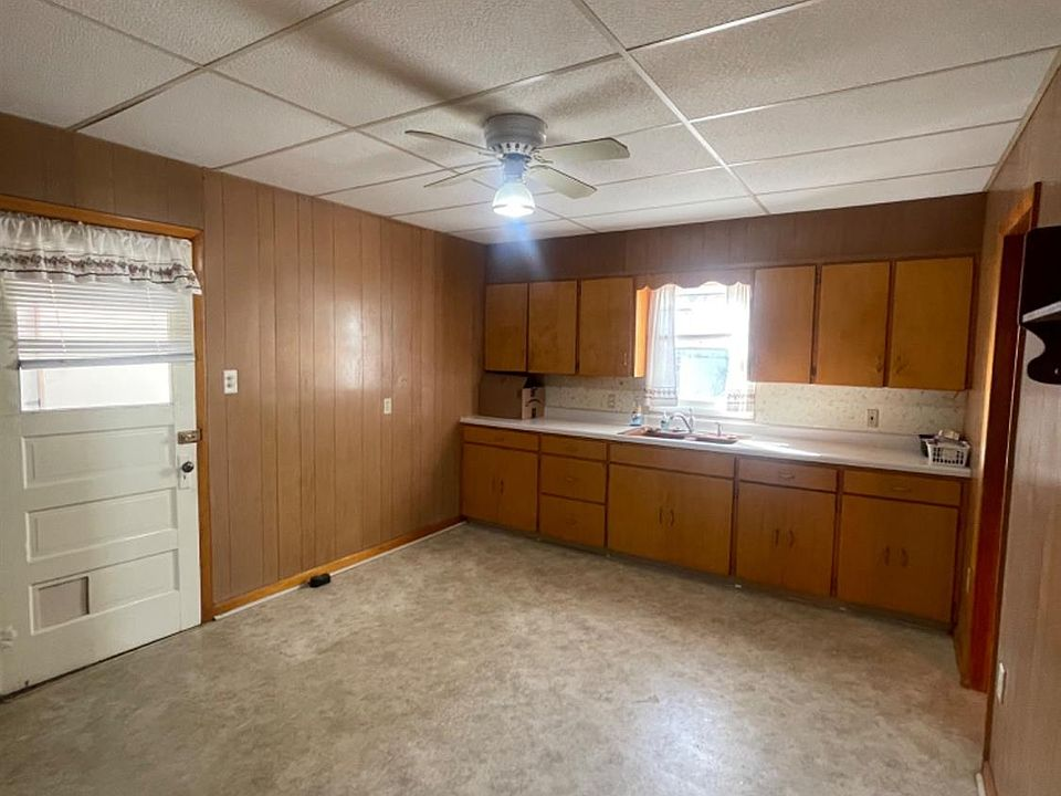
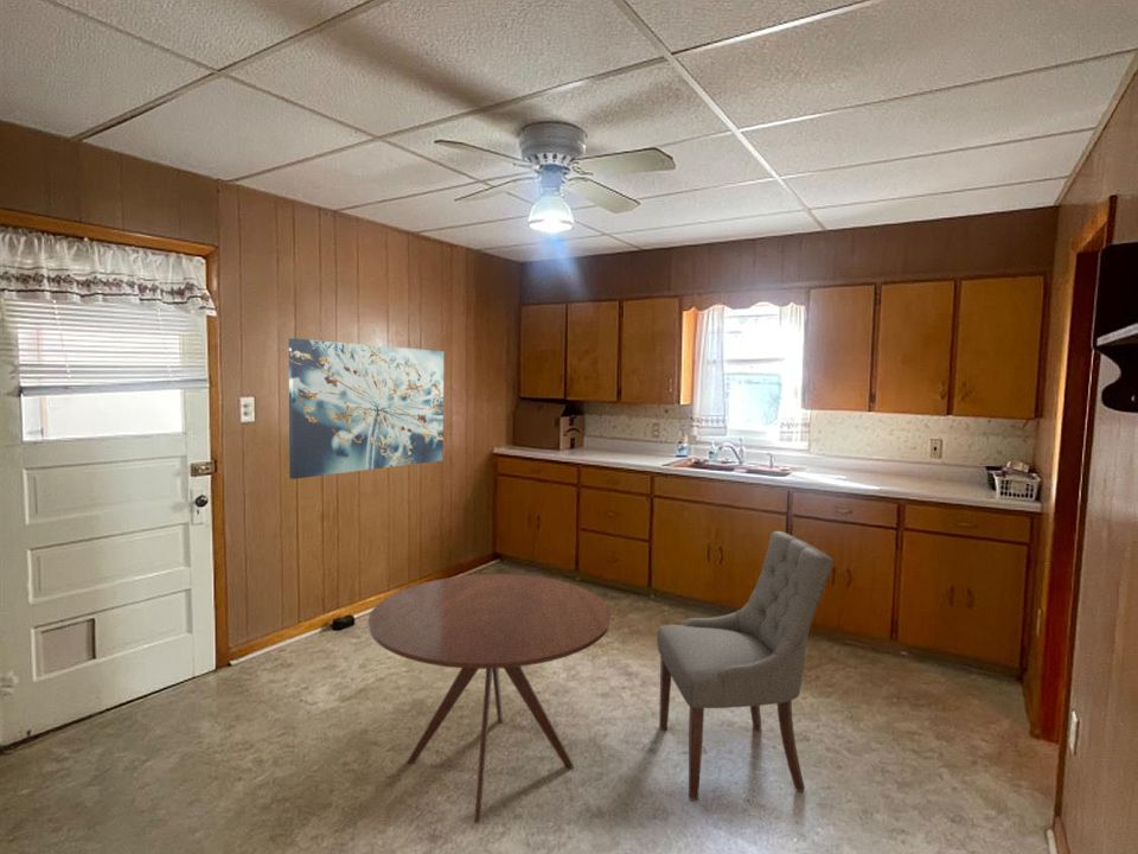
+ wall art (375, 407)
+ chair (737, 651)
+ round table (490, 687)
